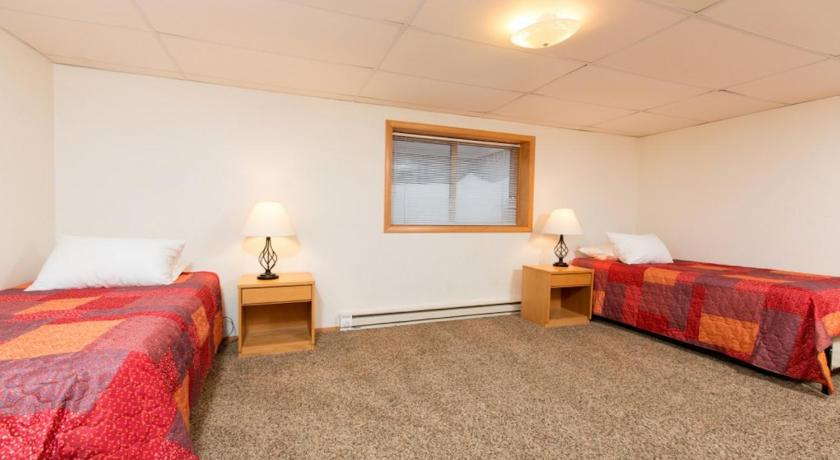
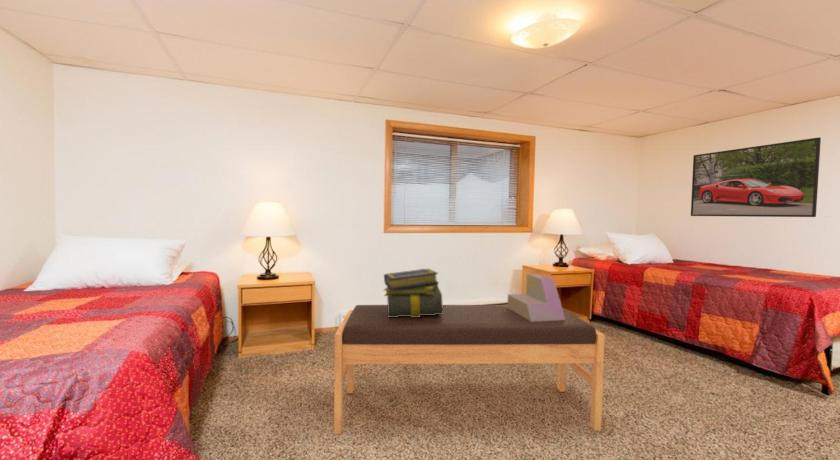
+ storage box (535, 295)
+ stack of books (412, 291)
+ bench (463, 361)
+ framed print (746, 182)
